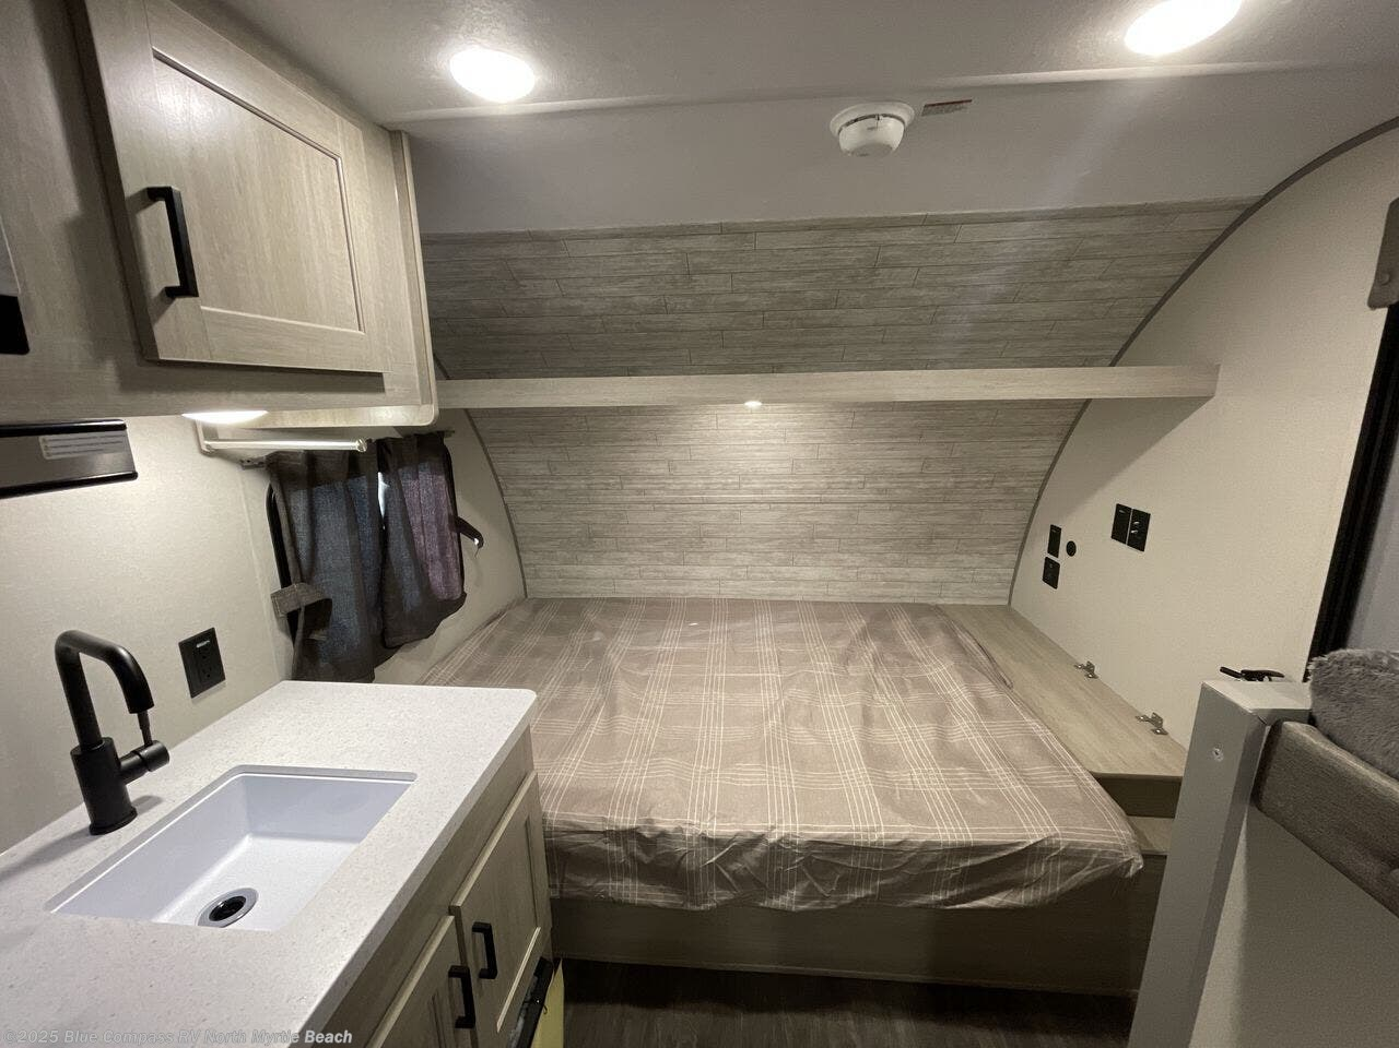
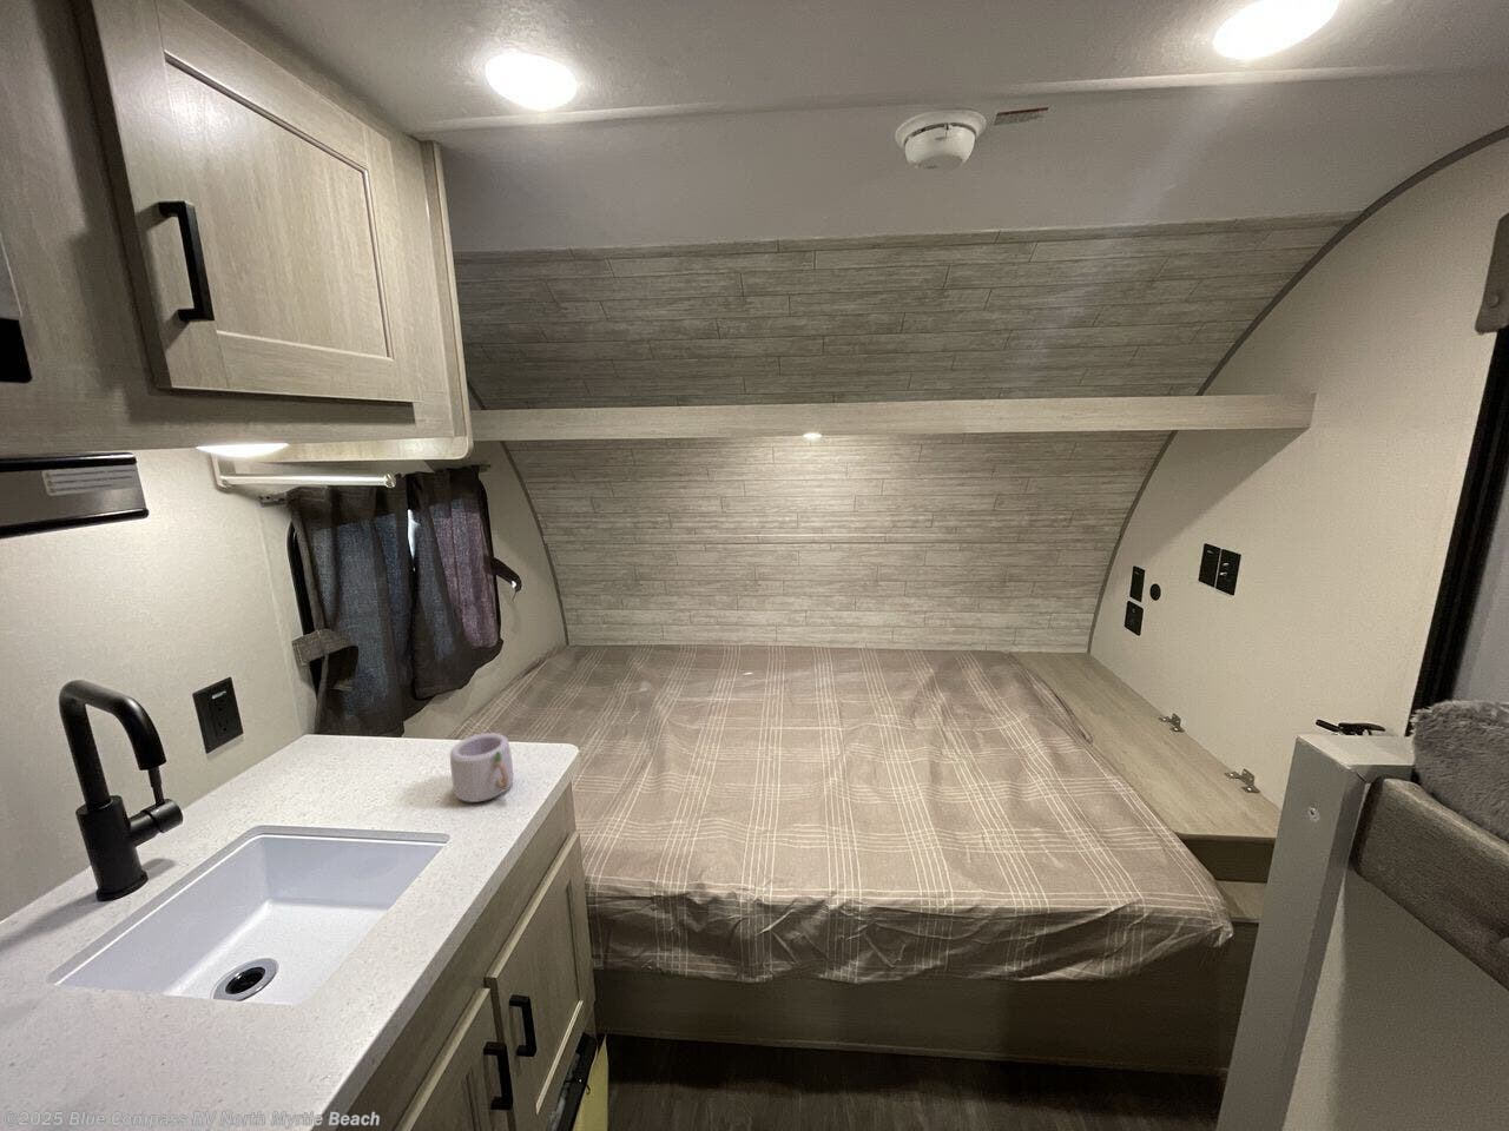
+ mug (490, 766)
